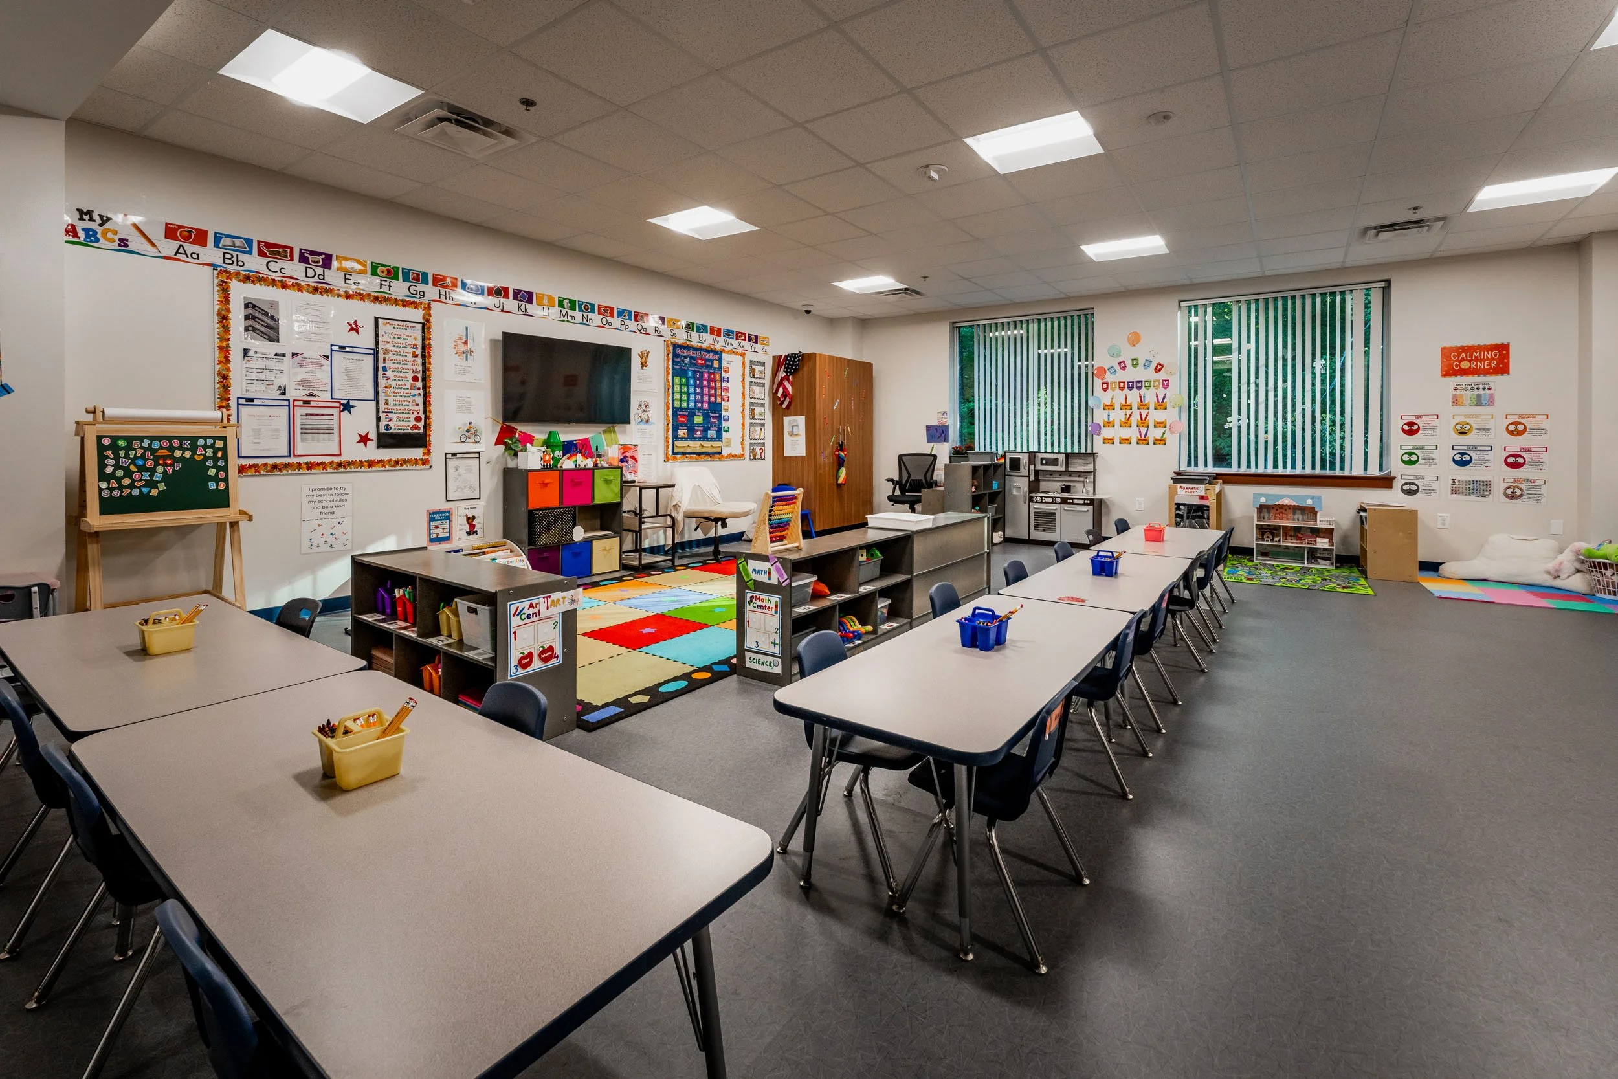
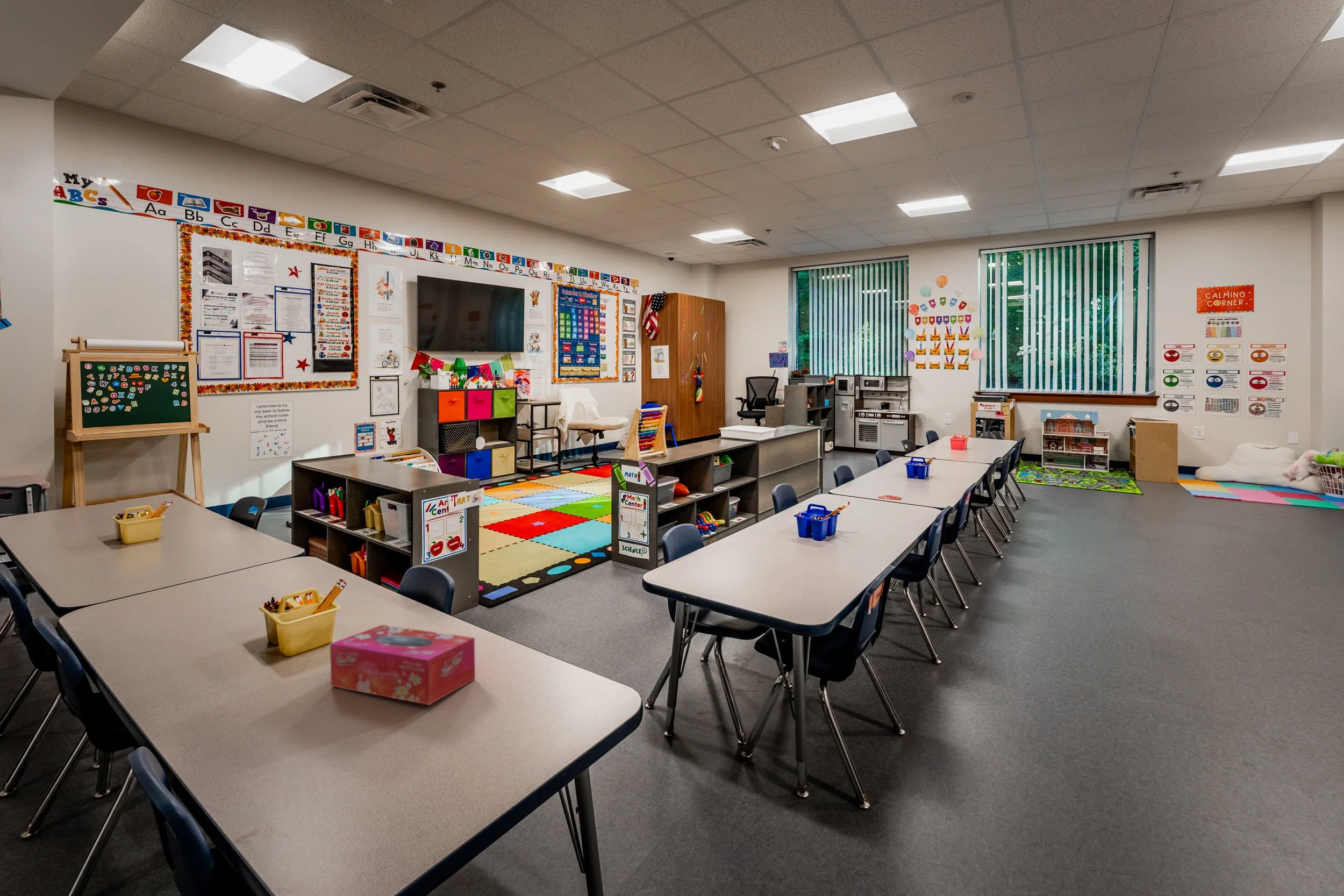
+ tissue box (403, 662)
